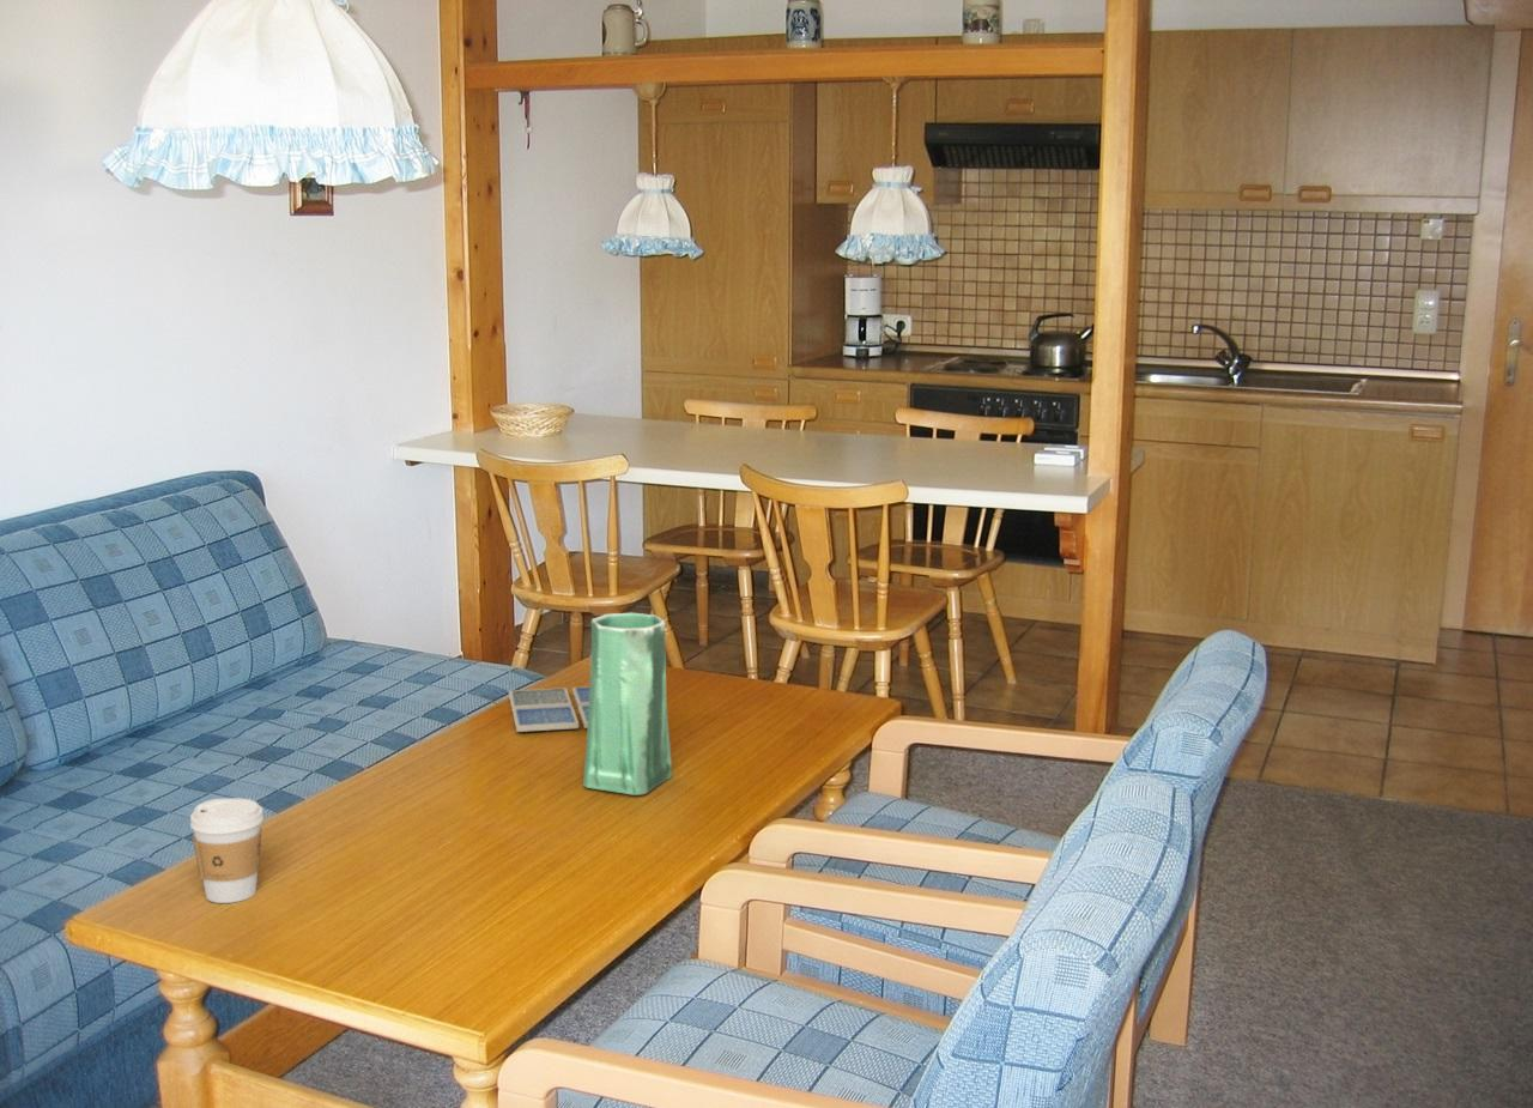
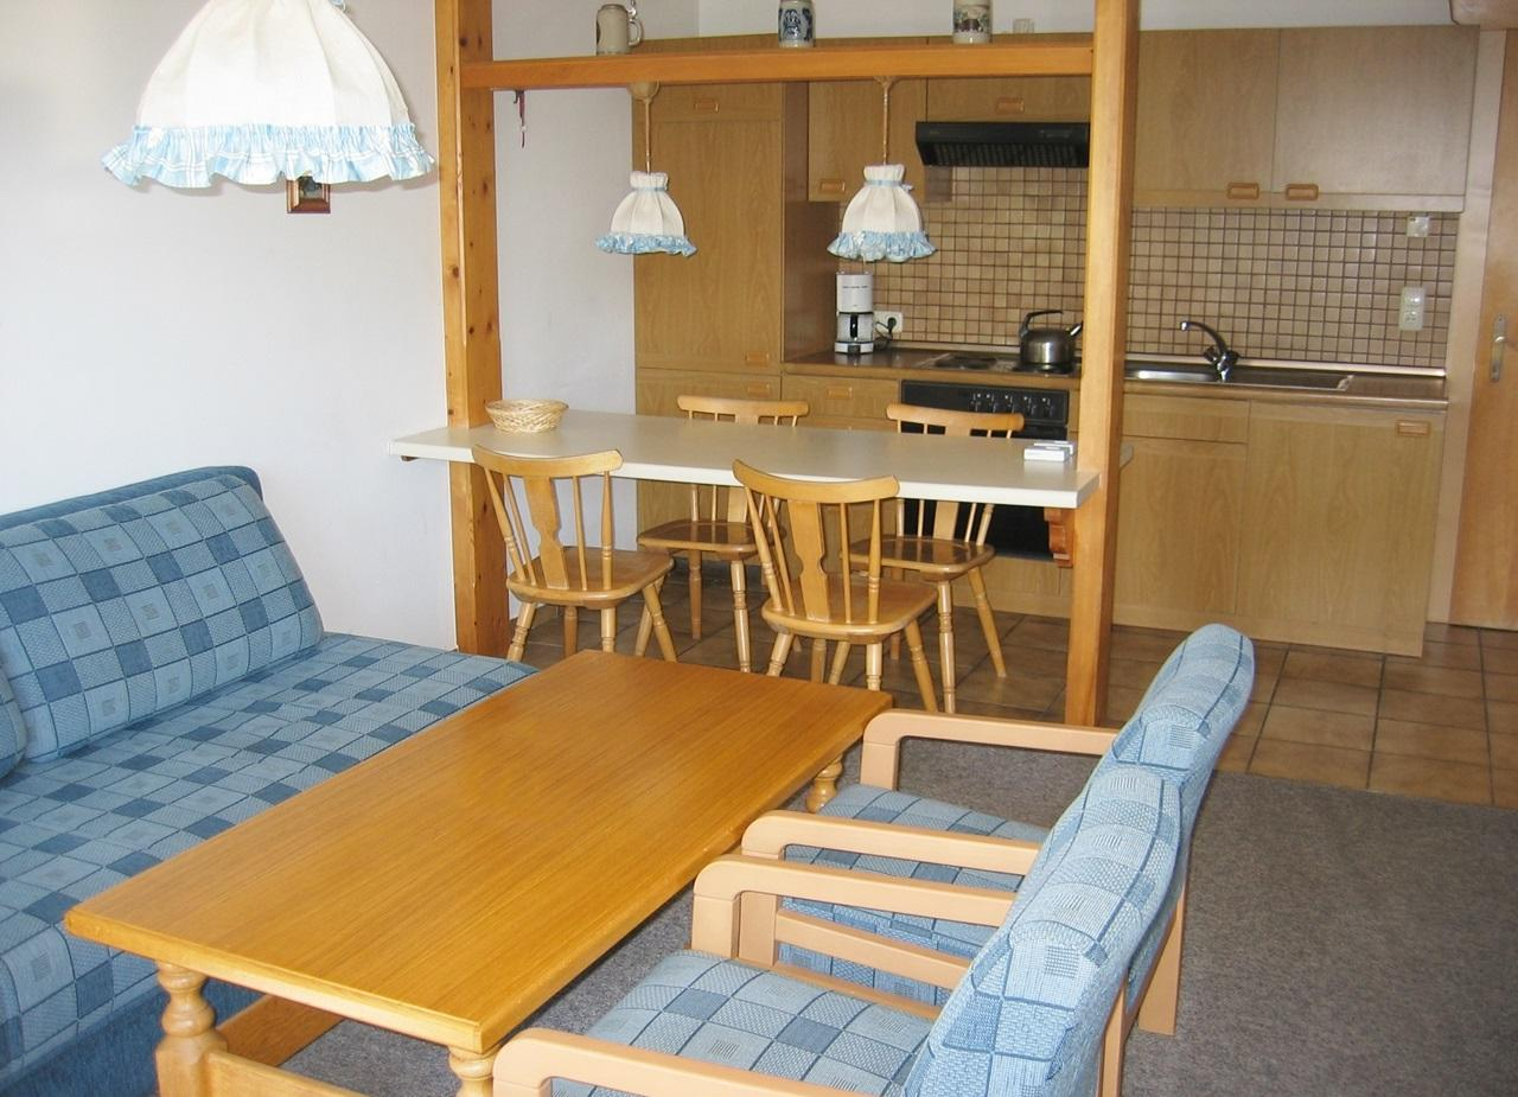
- drink coaster (572, 707)
- vase (626, 701)
- coffee cup (229, 849)
